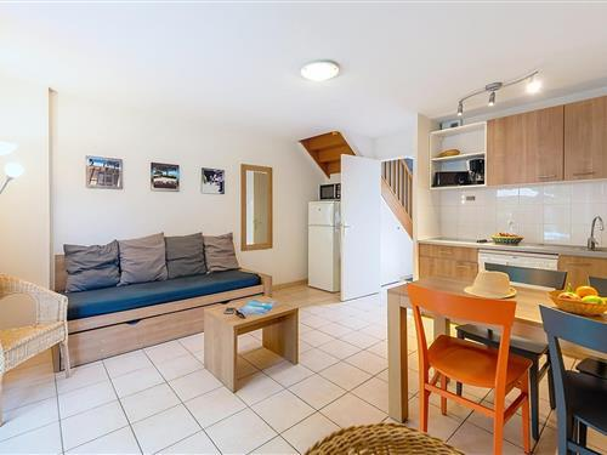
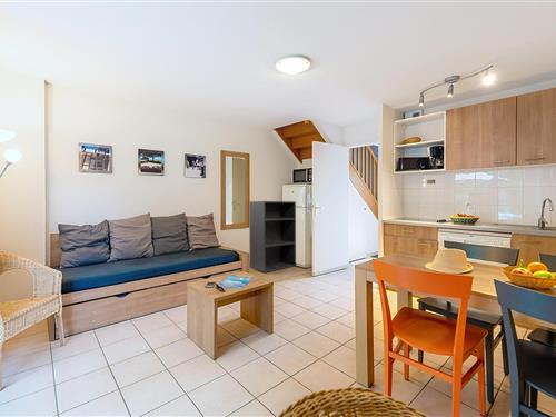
+ bookshelf (272, 234)
